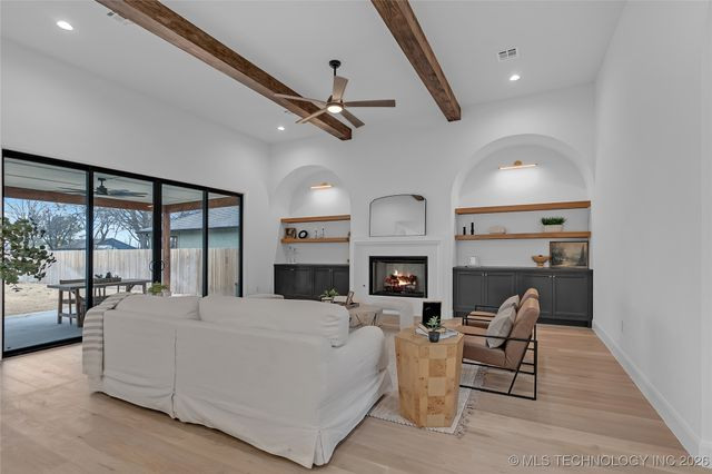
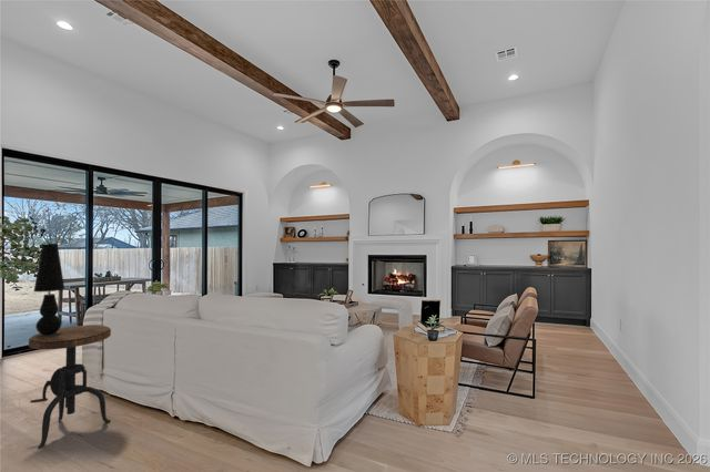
+ side table (72, 380)
+ table lamp (49, 288)
